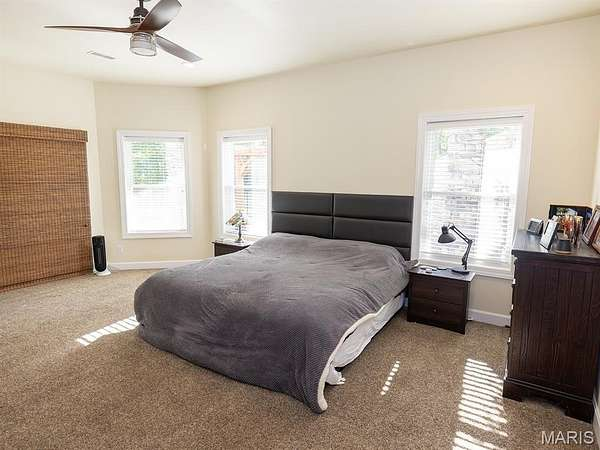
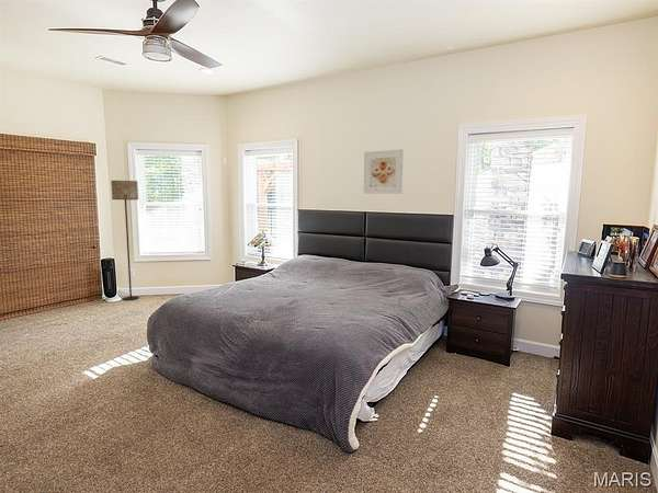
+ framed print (383, 172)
+ floor lamp (127, 240)
